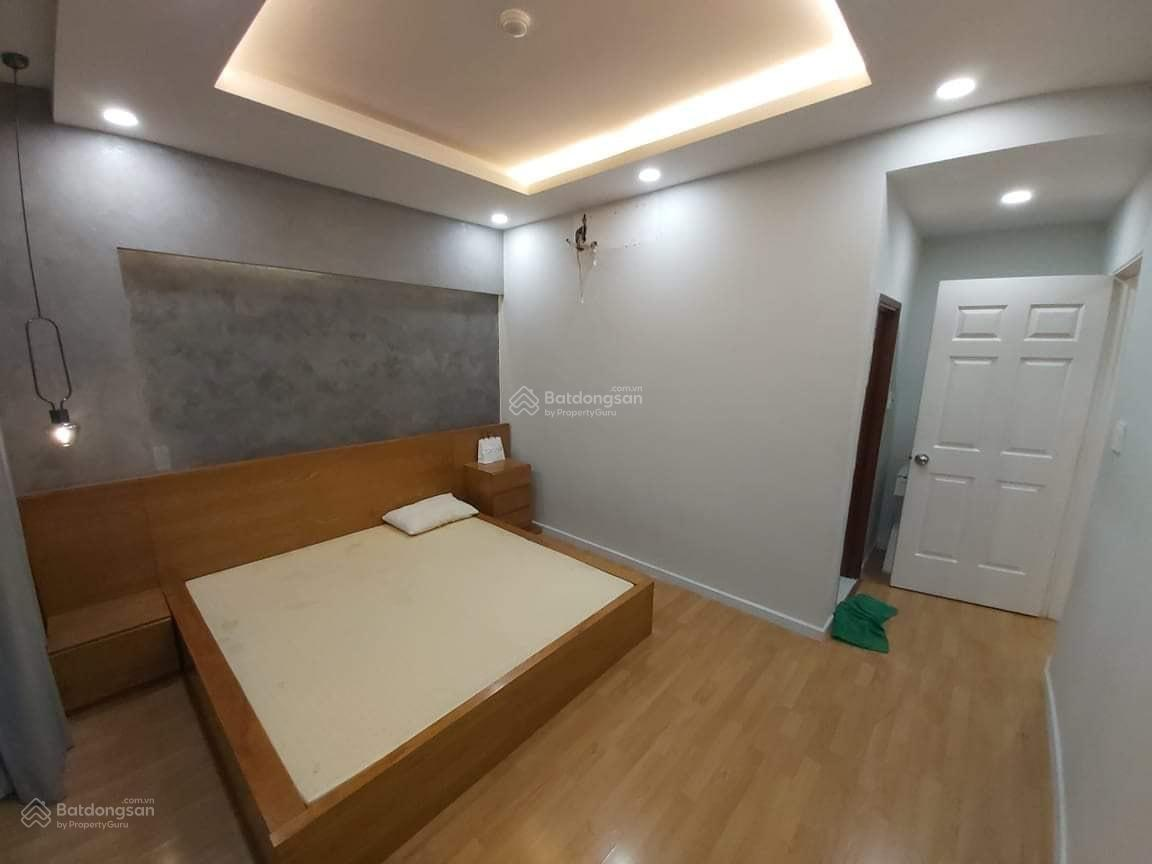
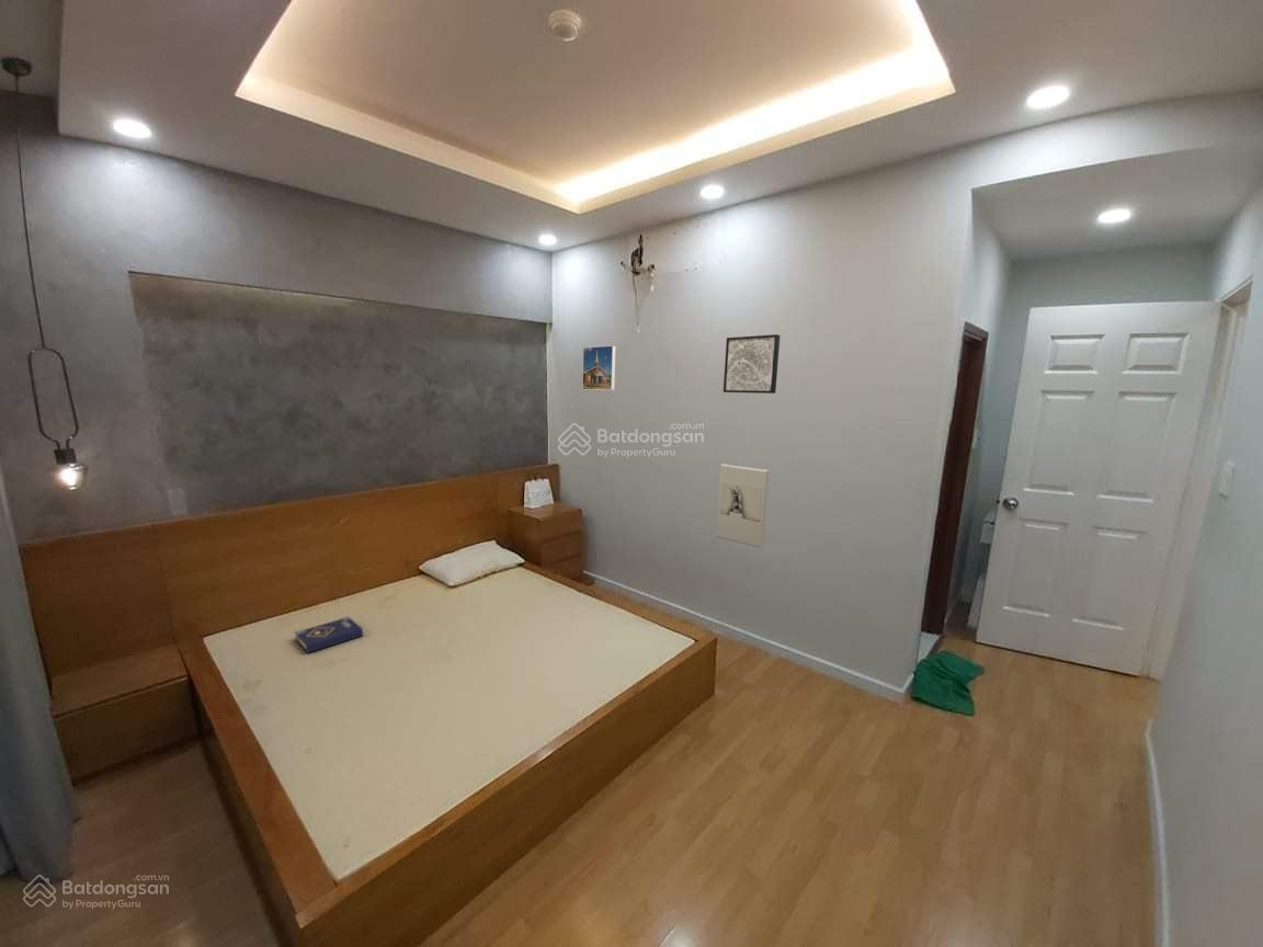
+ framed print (598, 368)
+ book (329, 634)
+ wall art (750, 364)
+ wall sculpture (741, 504)
